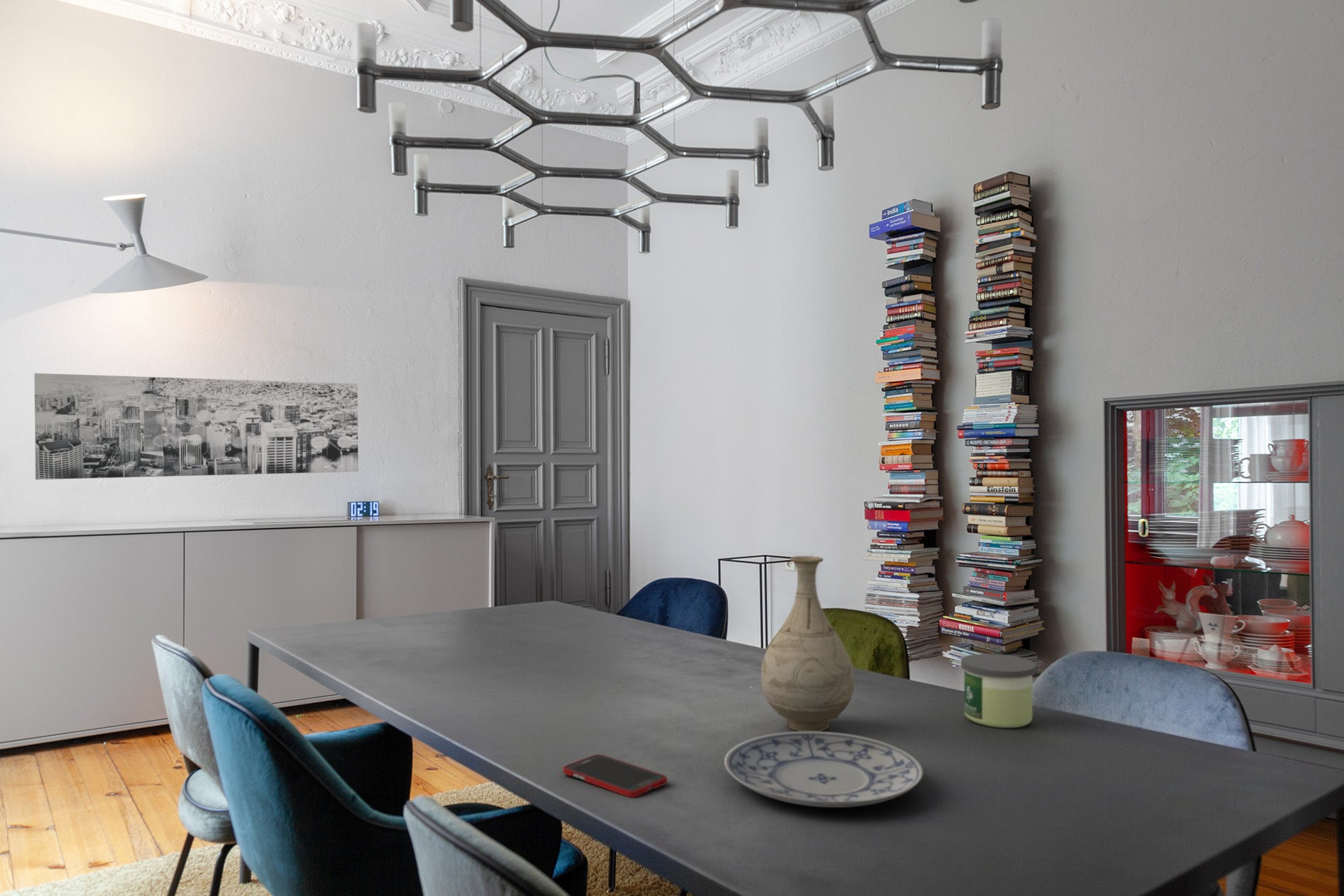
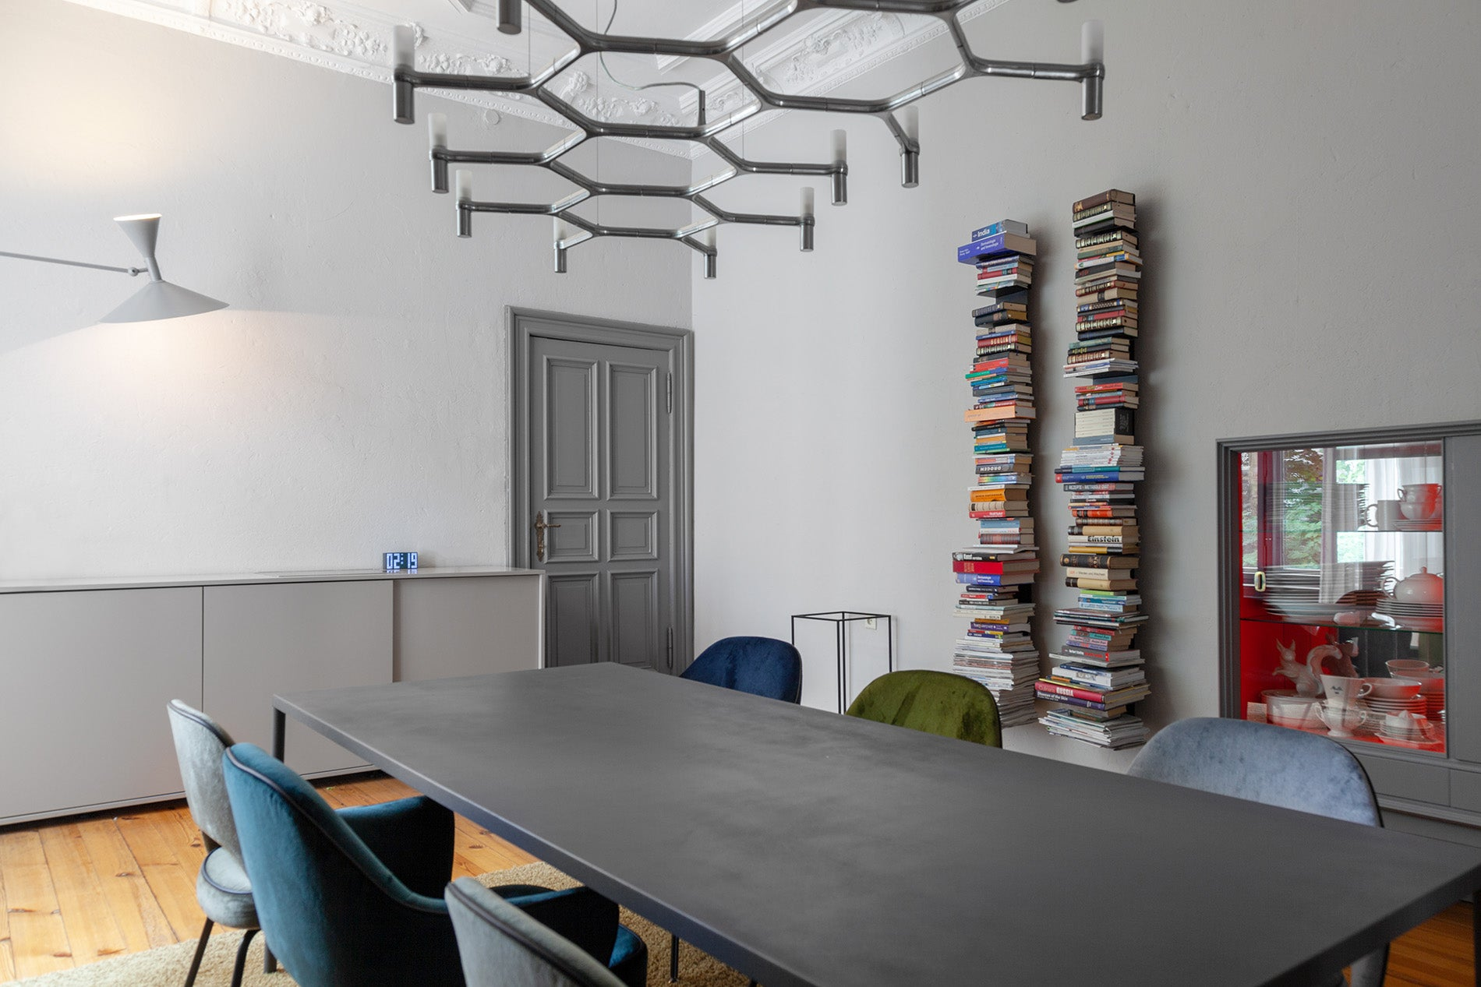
- vase (807, 641)
- cell phone (614, 775)
- candle (997, 690)
- plate (822, 773)
- wall art (211, 427)
